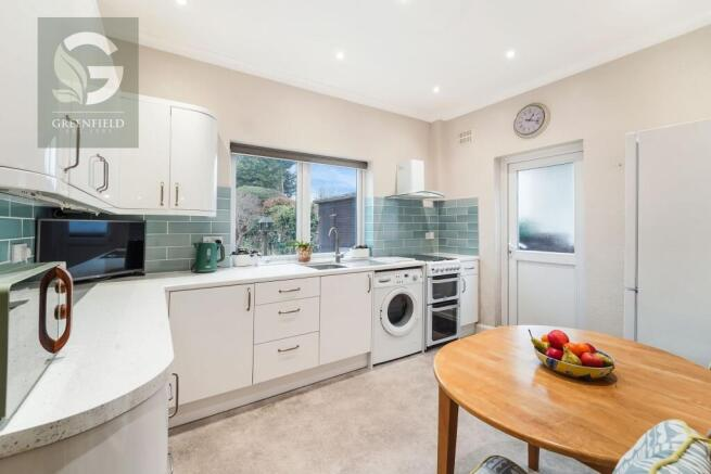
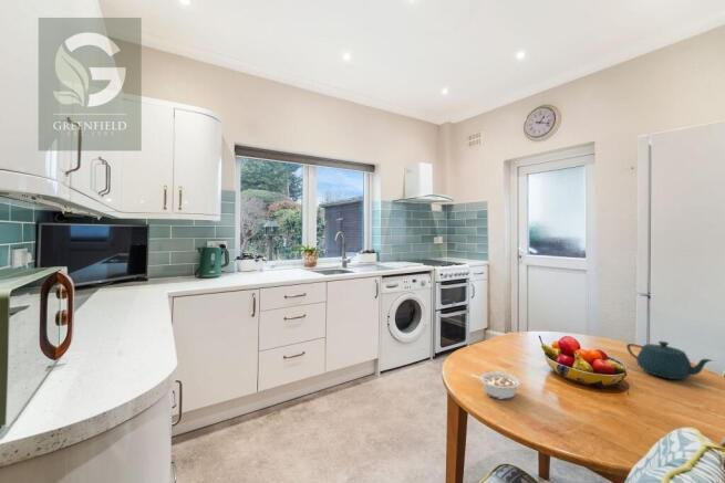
+ legume (498, 385)
+ teapot (665, 358)
